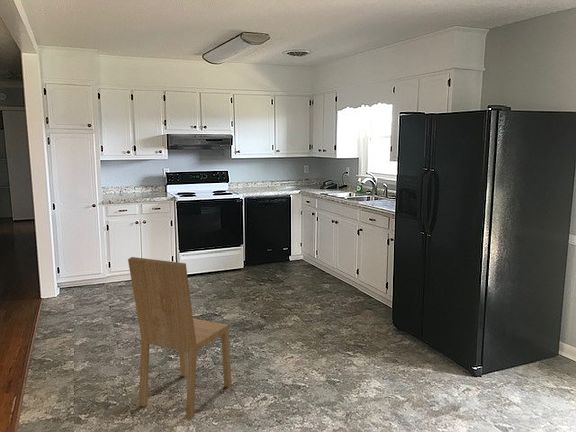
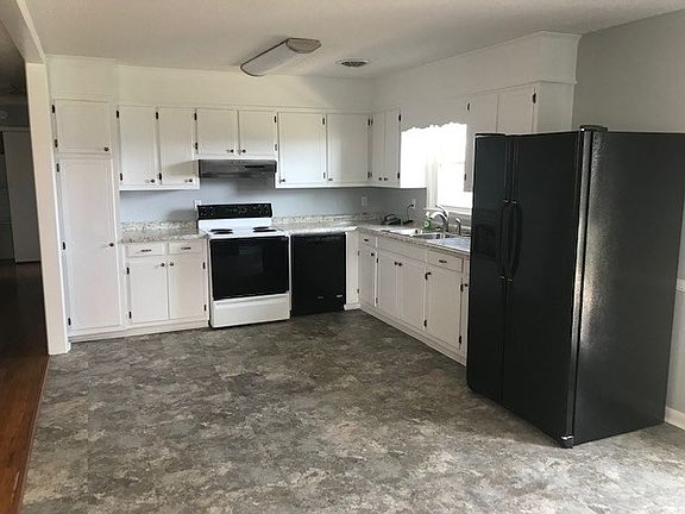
- dining chair (183, 325)
